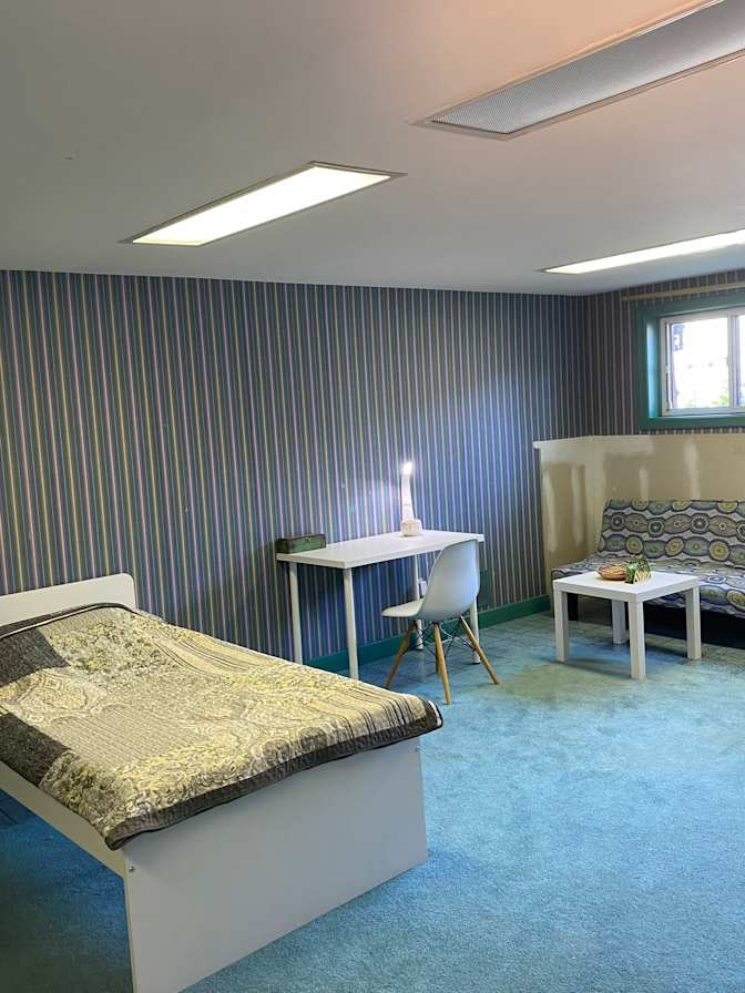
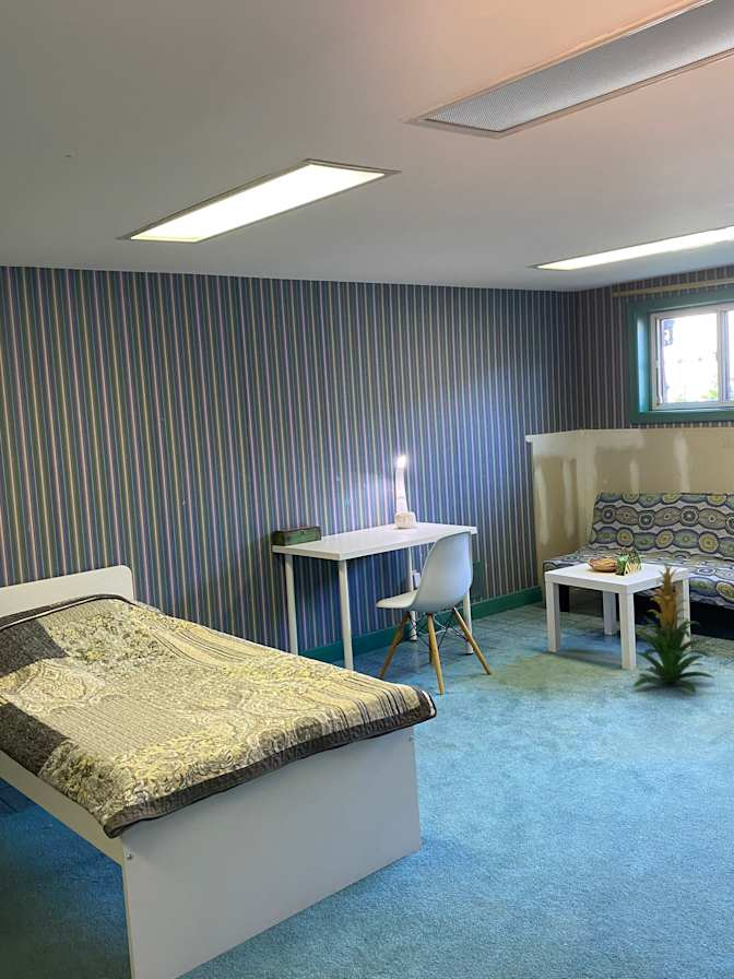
+ indoor plant (667, 623)
